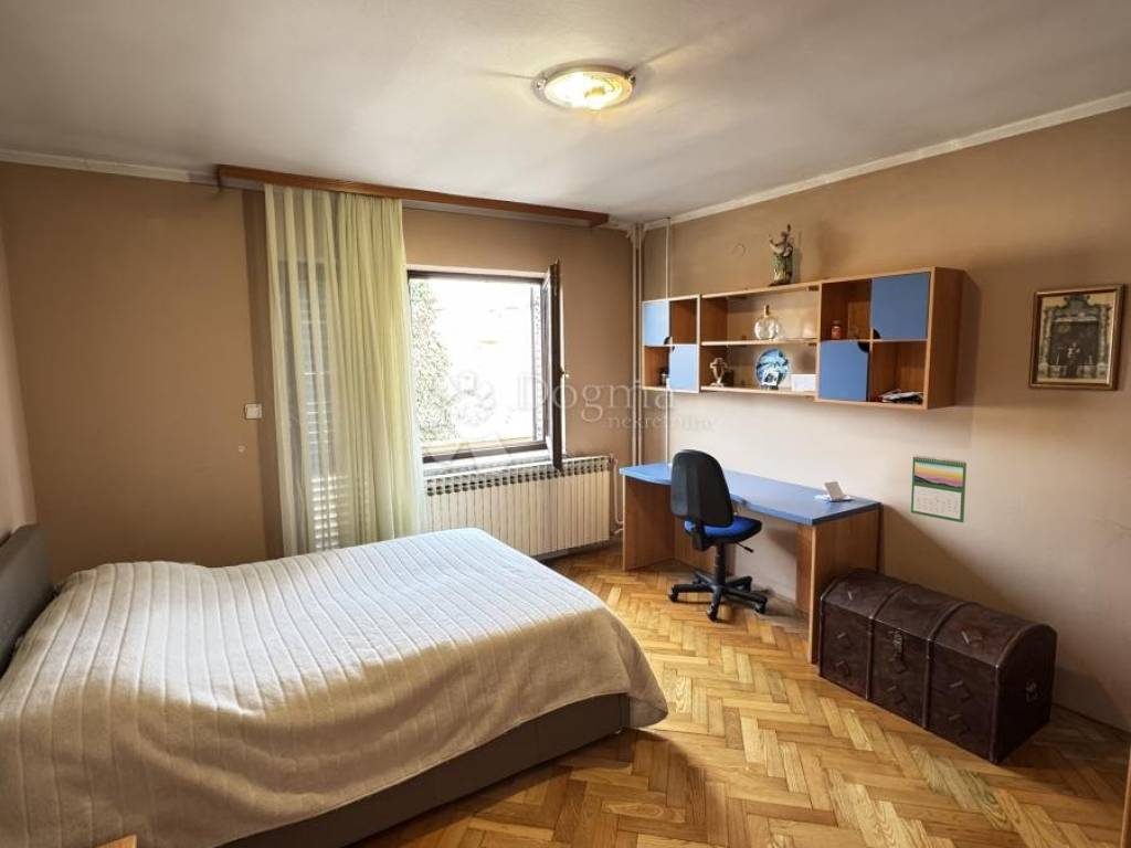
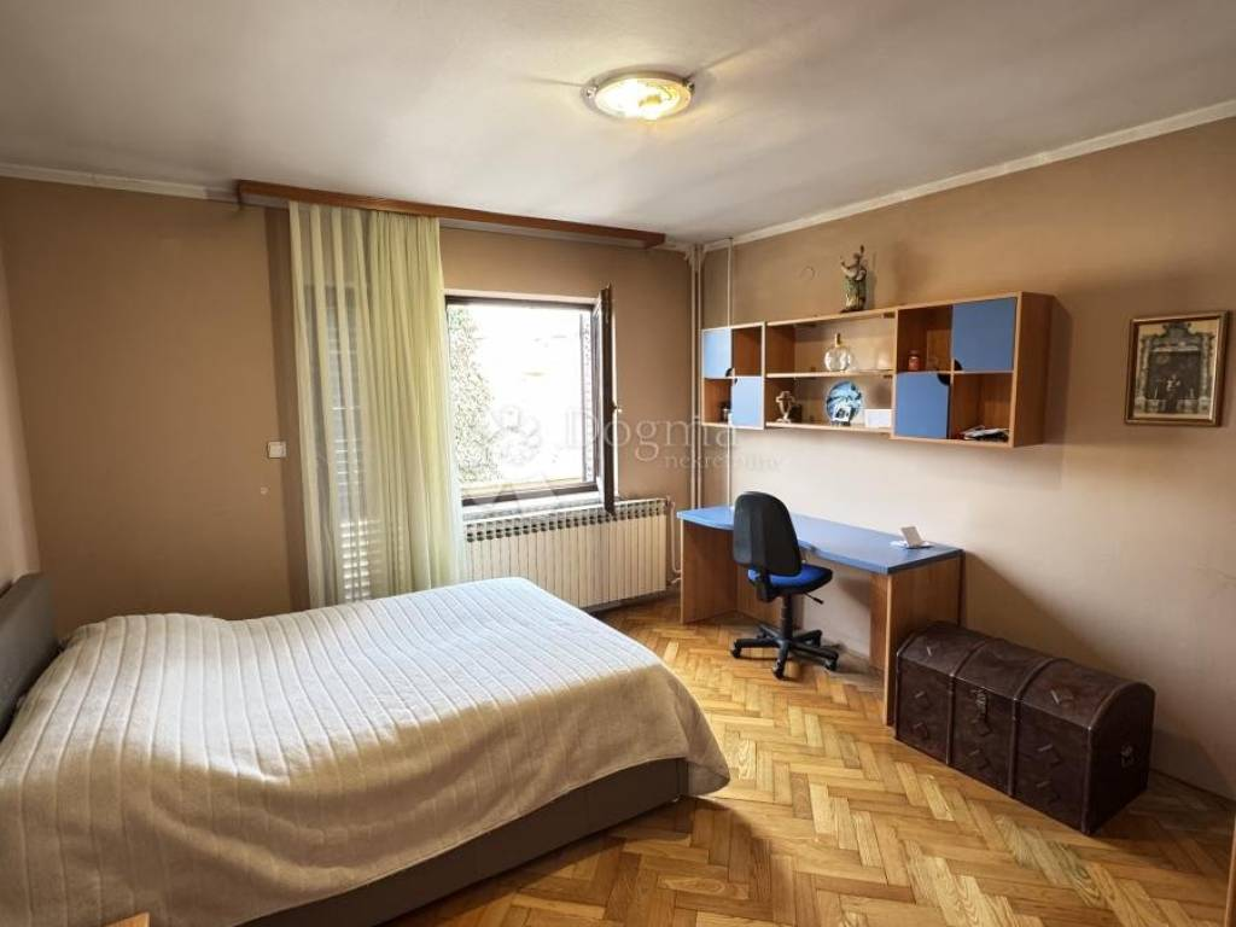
- calendar (938, 487)
